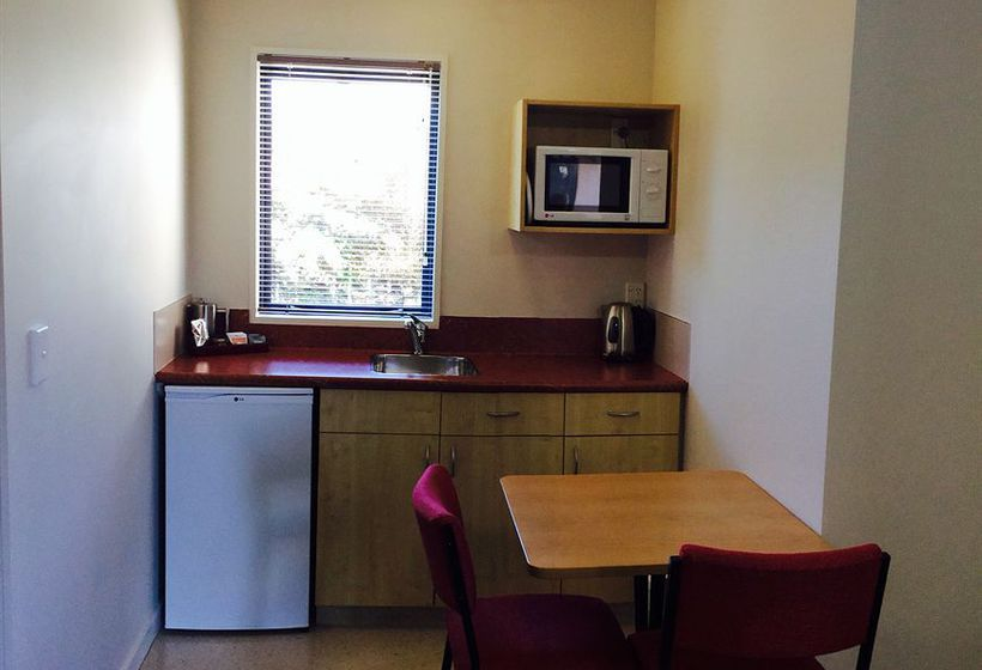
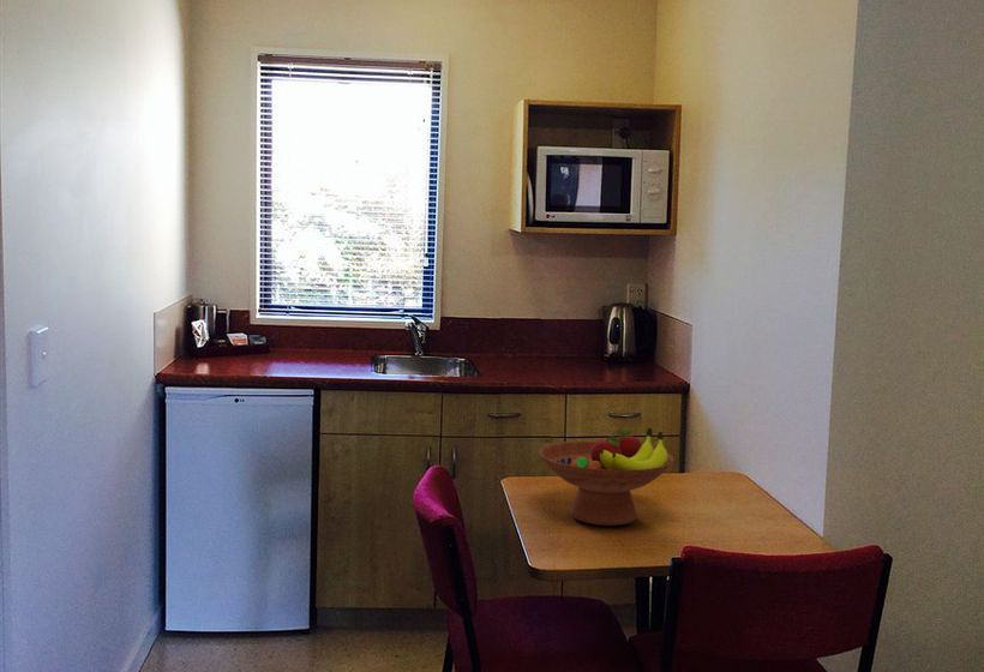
+ fruit bowl (605, 473)
